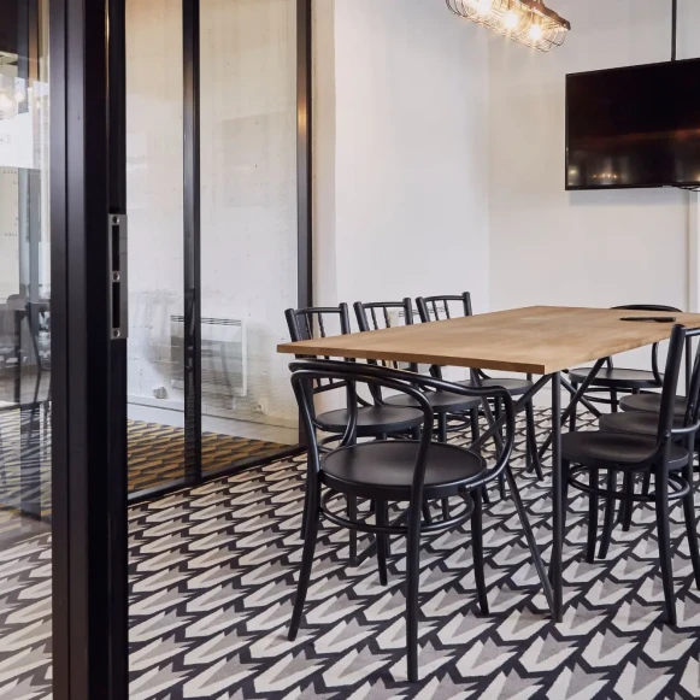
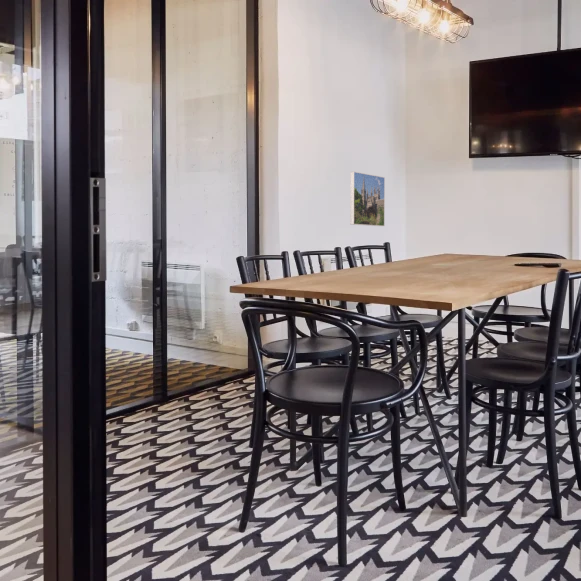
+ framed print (368, 200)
